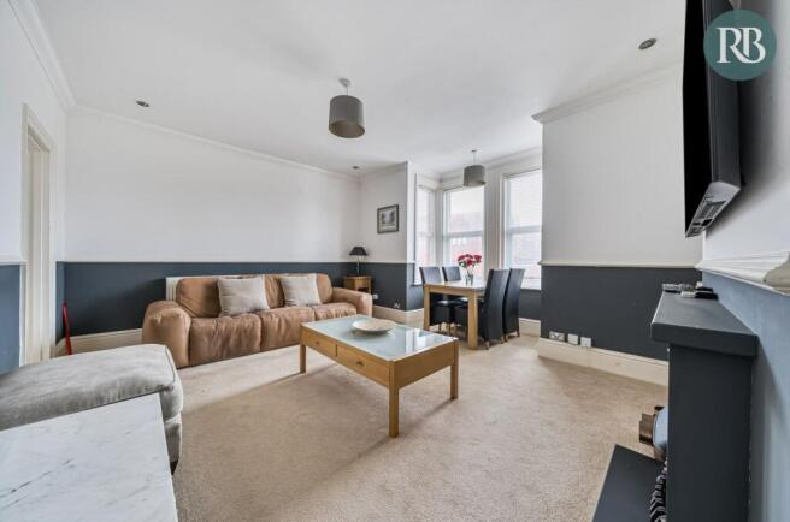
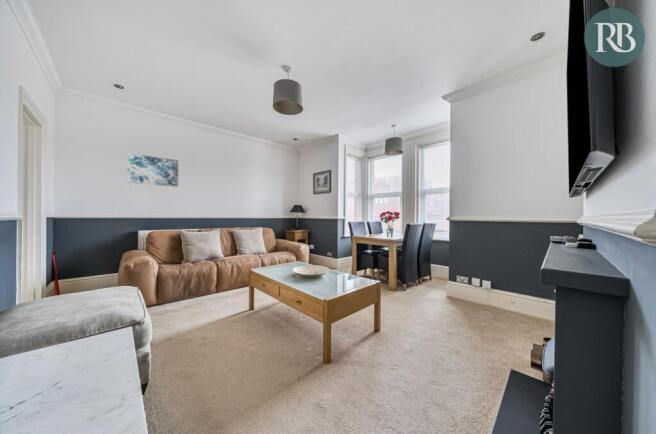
+ wall art (154, 170)
